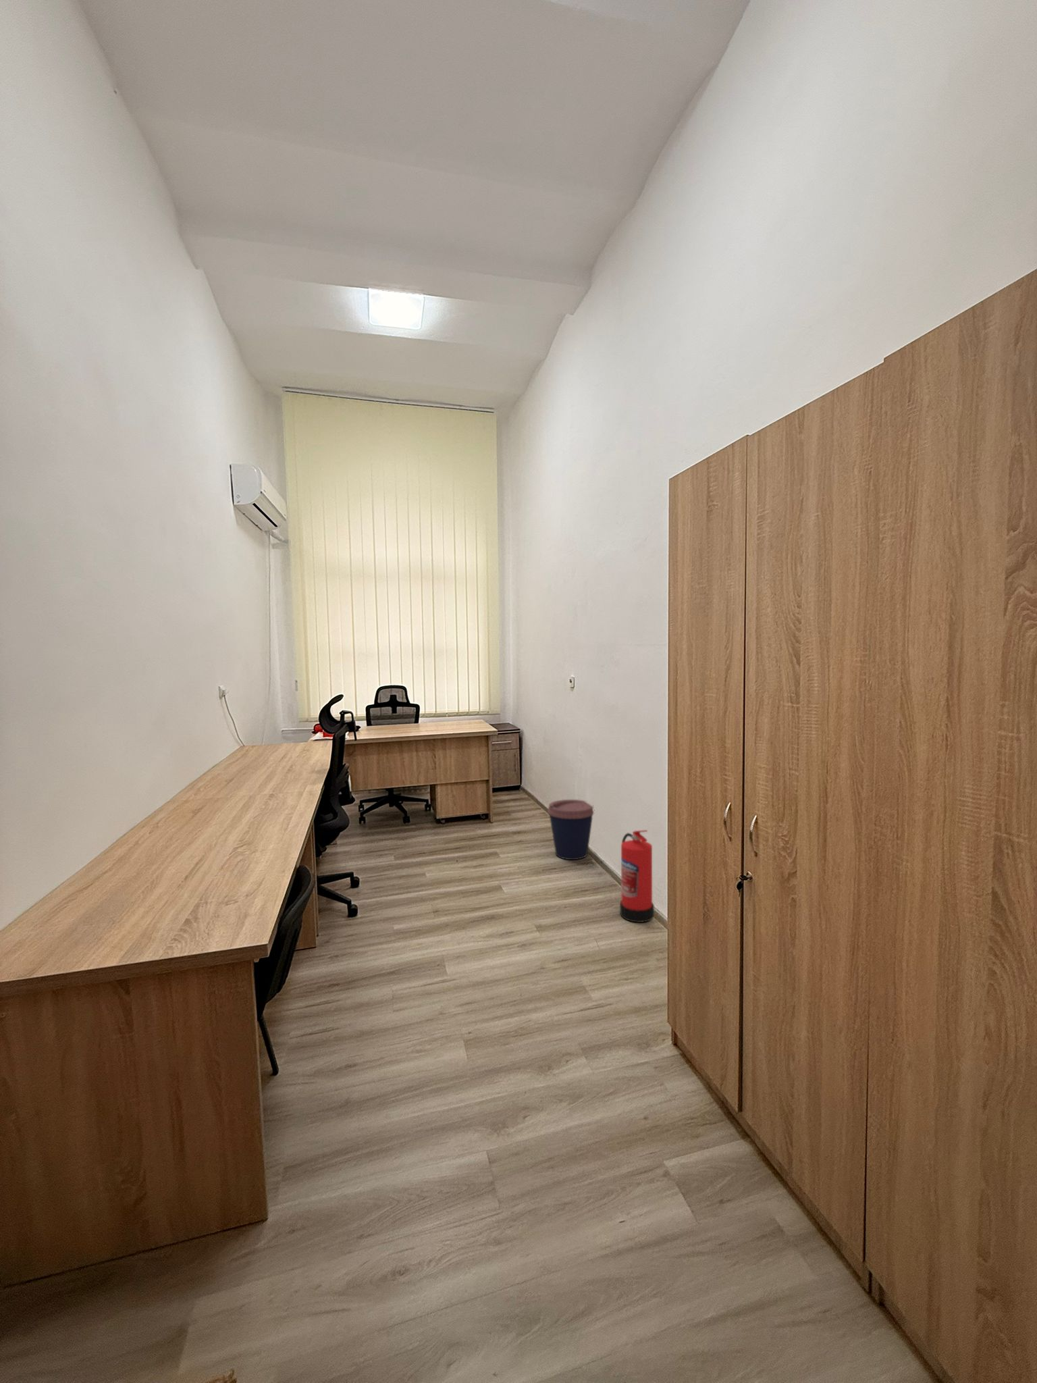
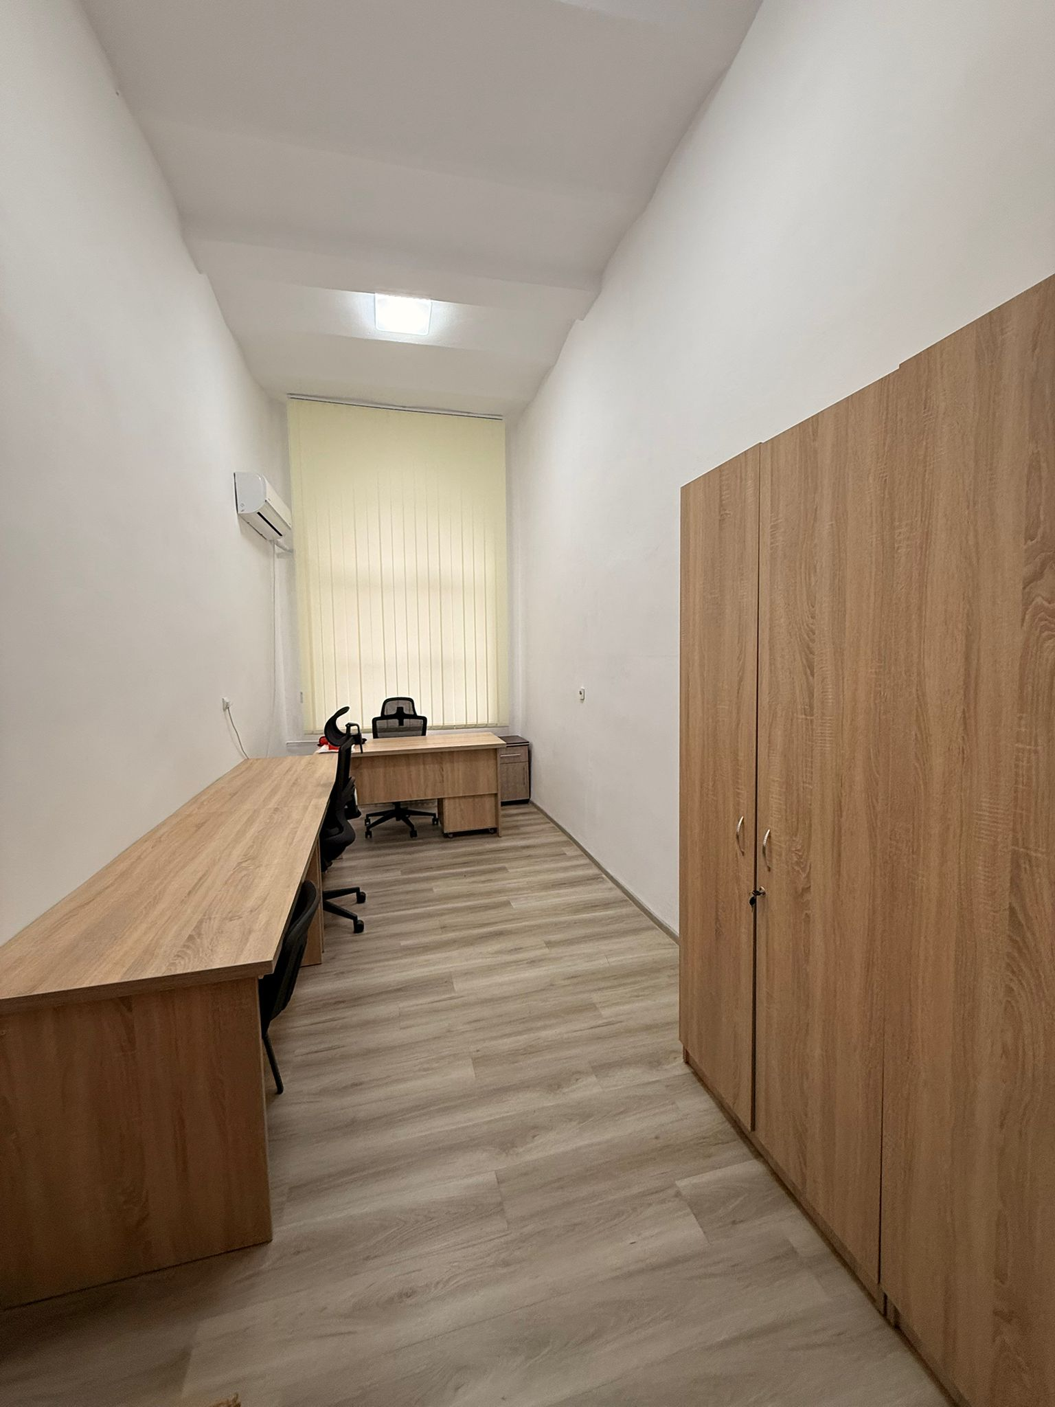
- coffee cup (571, 830)
- fire extinguisher (633, 867)
